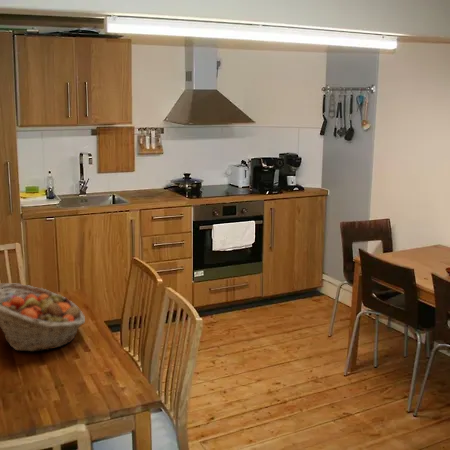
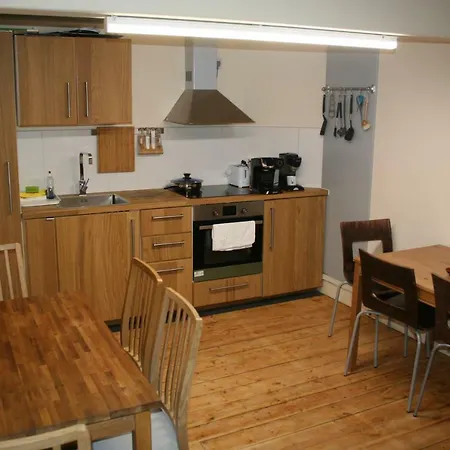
- fruit basket (35, 312)
